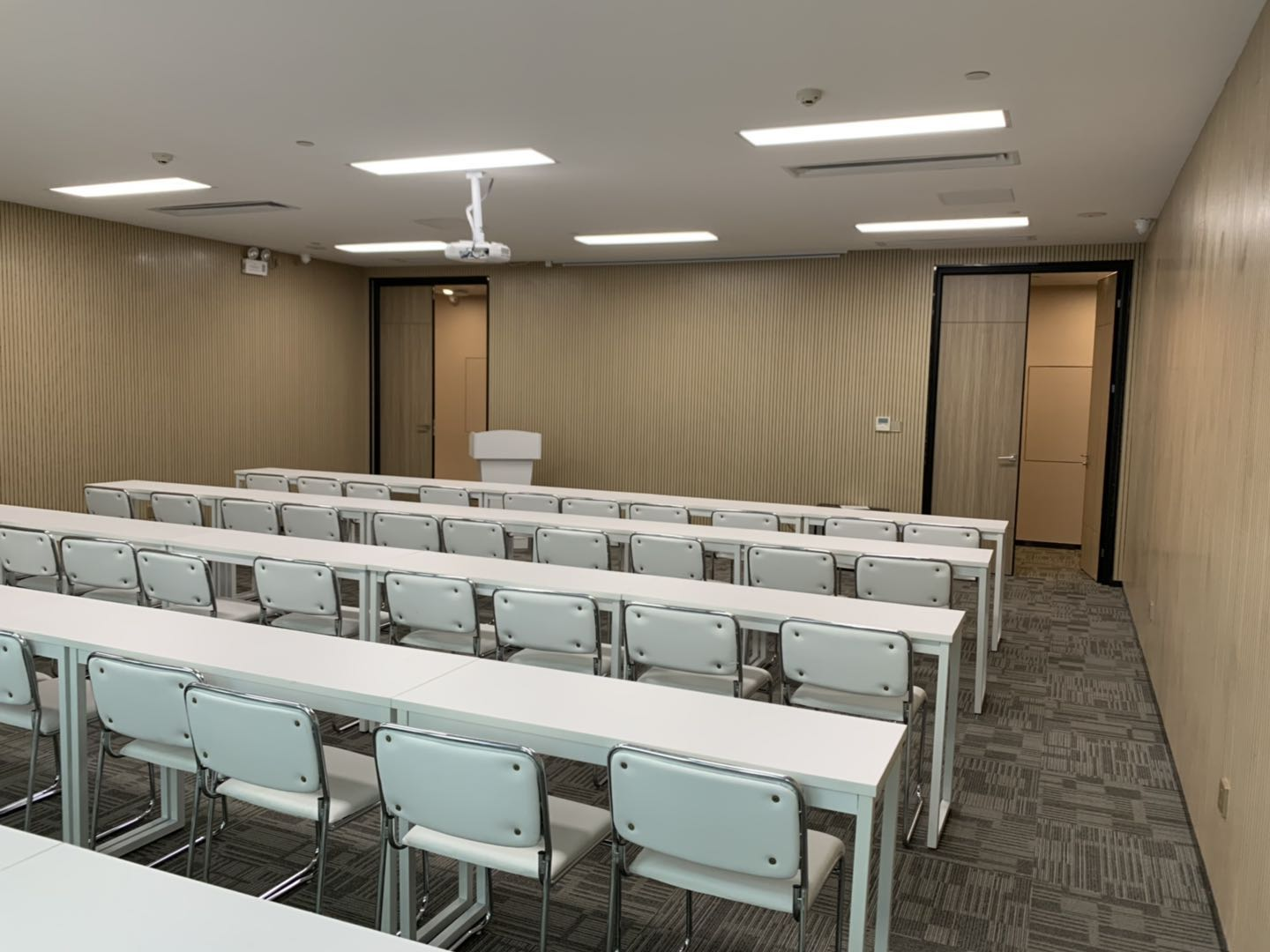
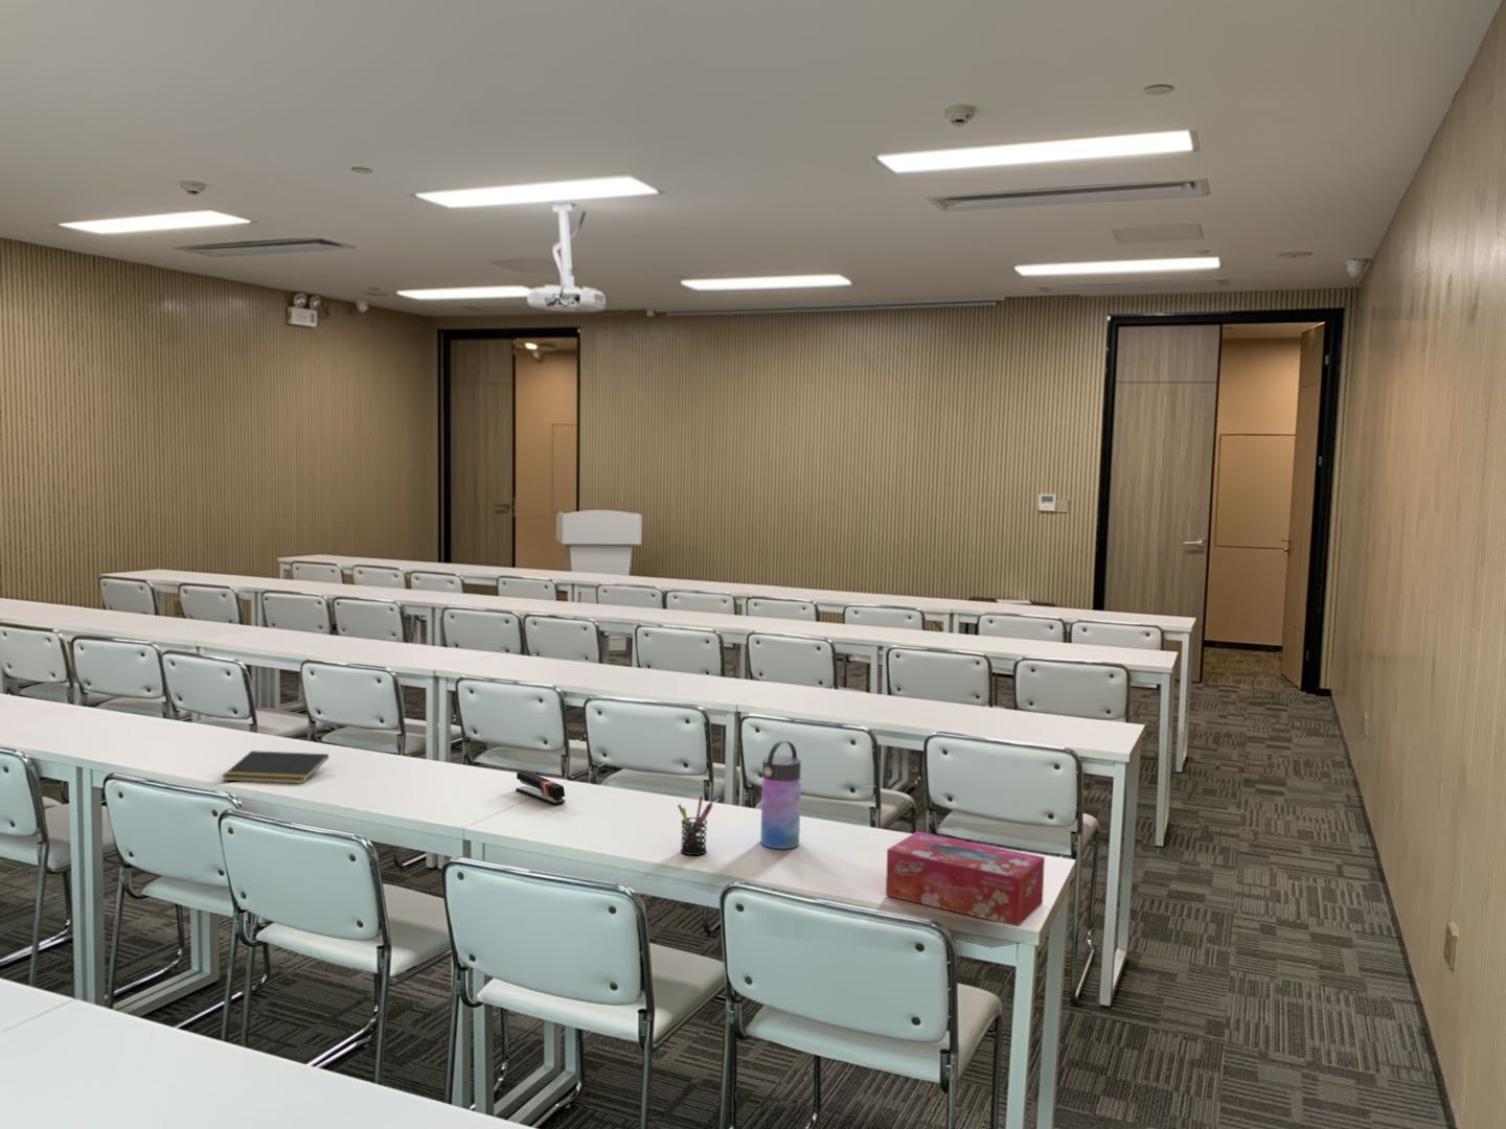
+ notepad (276, 766)
+ tissue box (964, 876)
+ water bottle (780, 791)
+ stapler (540, 786)
+ pen holder (691, 824)
